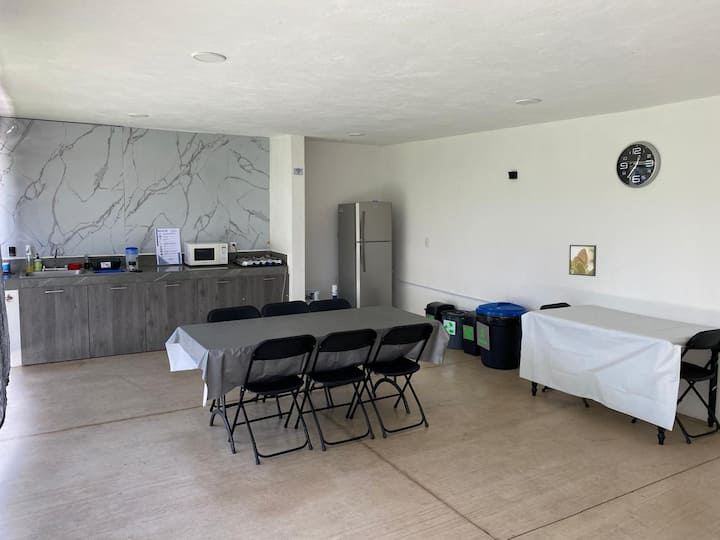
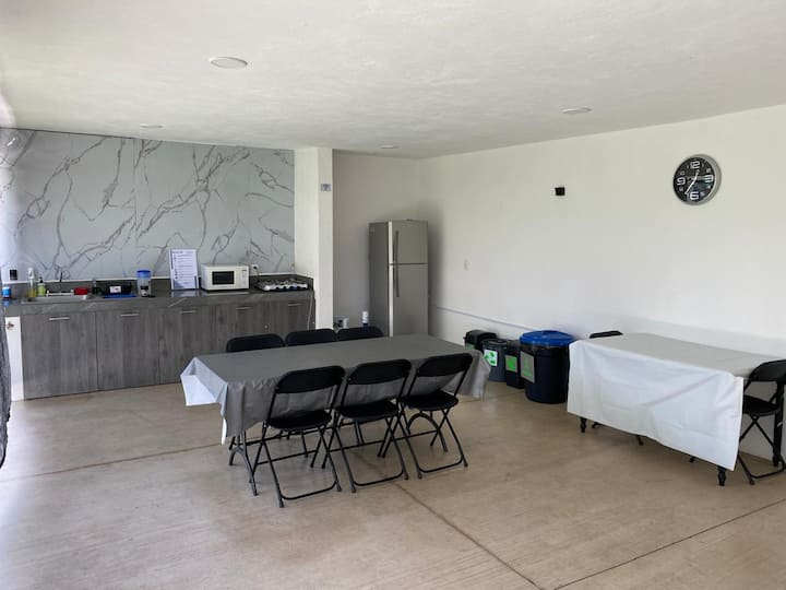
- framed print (582, 260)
